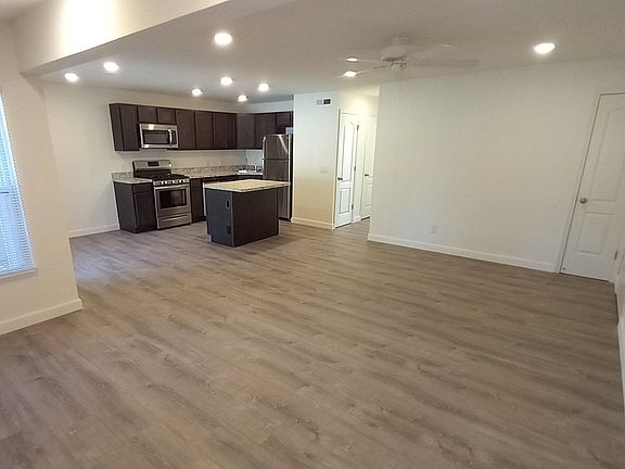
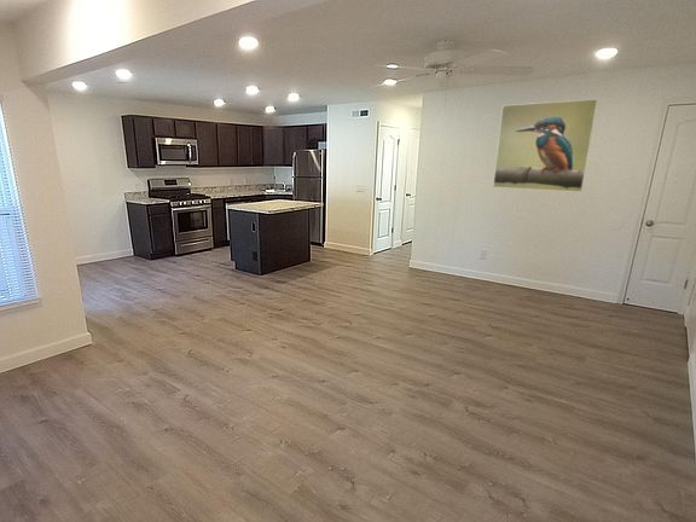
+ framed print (540, 146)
